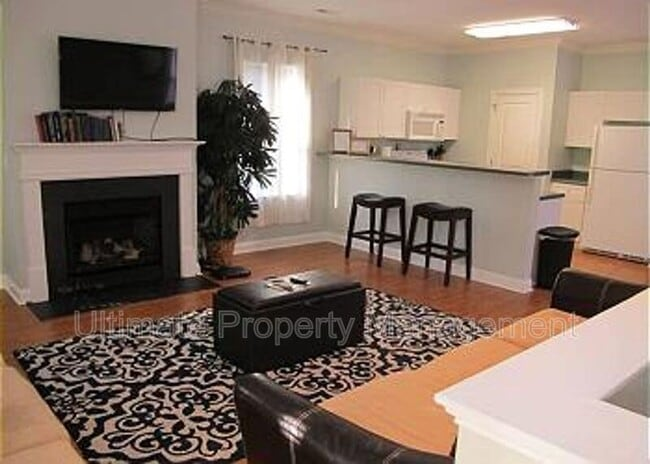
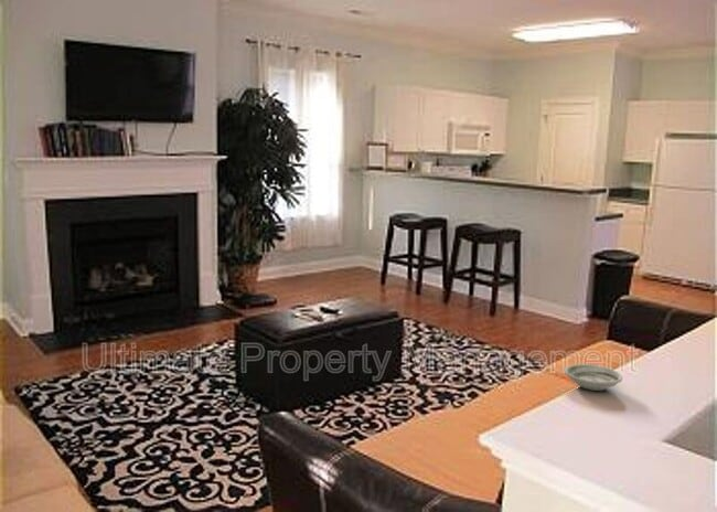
+ saucer (592, 378)
